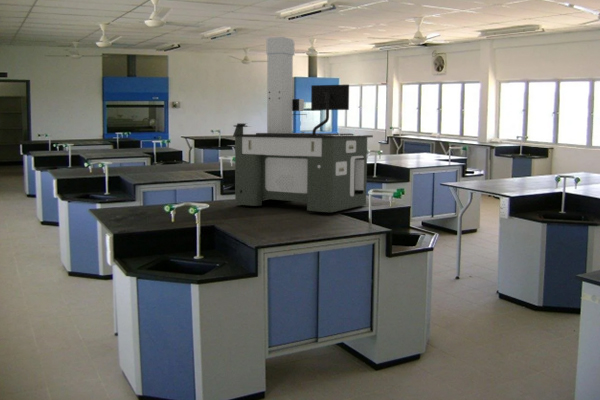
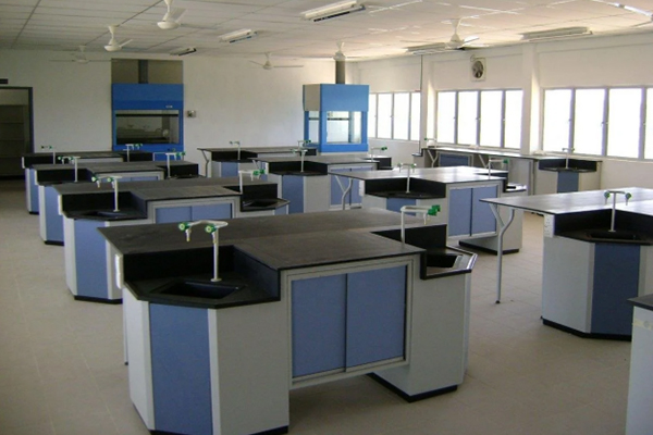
- laboratory equipment (306, 117)
